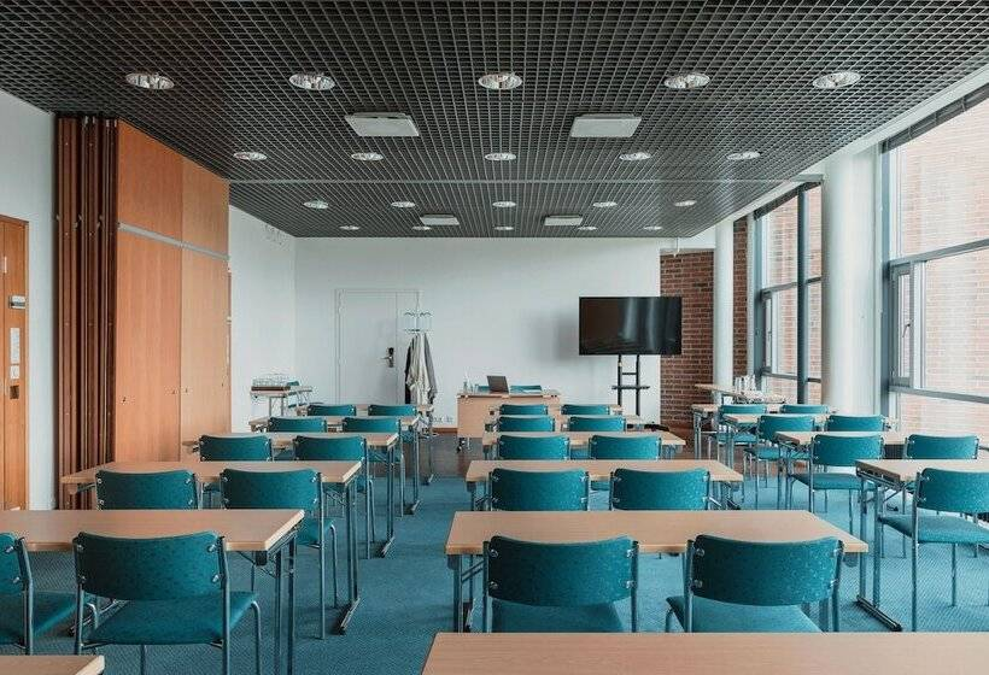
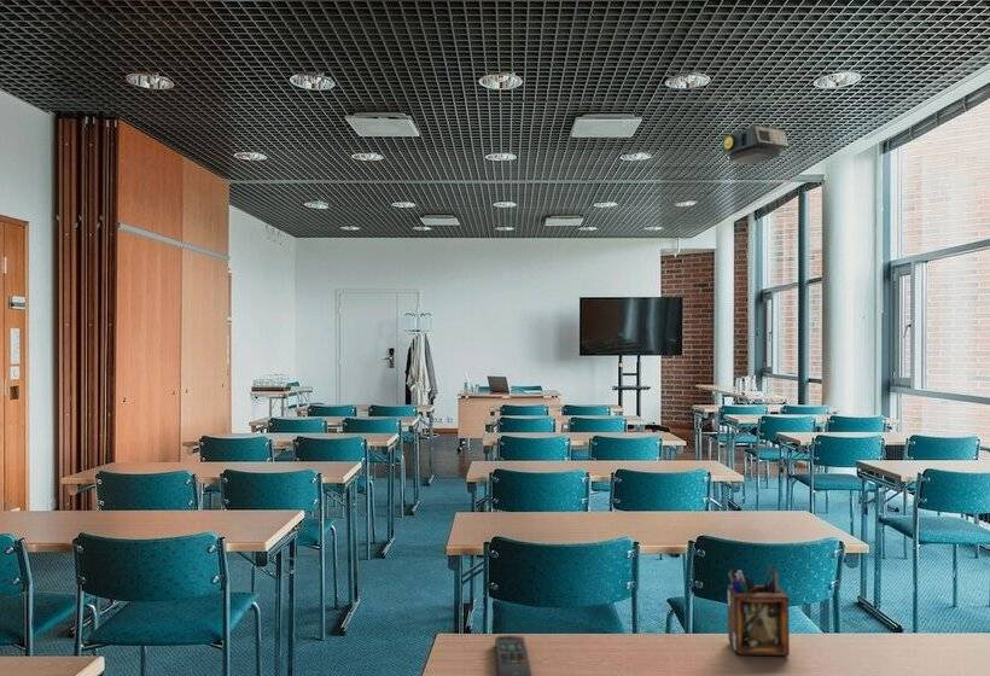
+ projector (755, 141)
+ desk organizer (757, 608)
+ remote control (512, 658)
